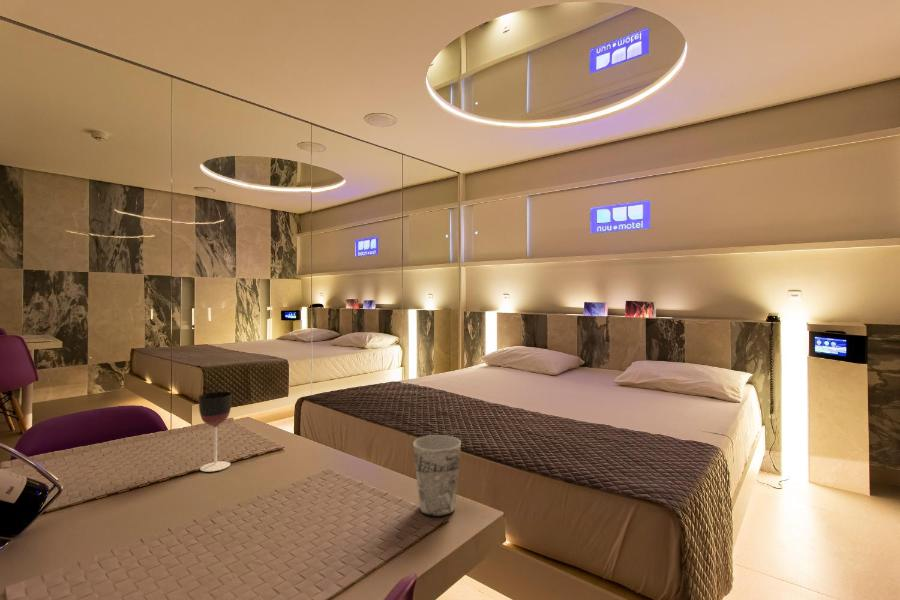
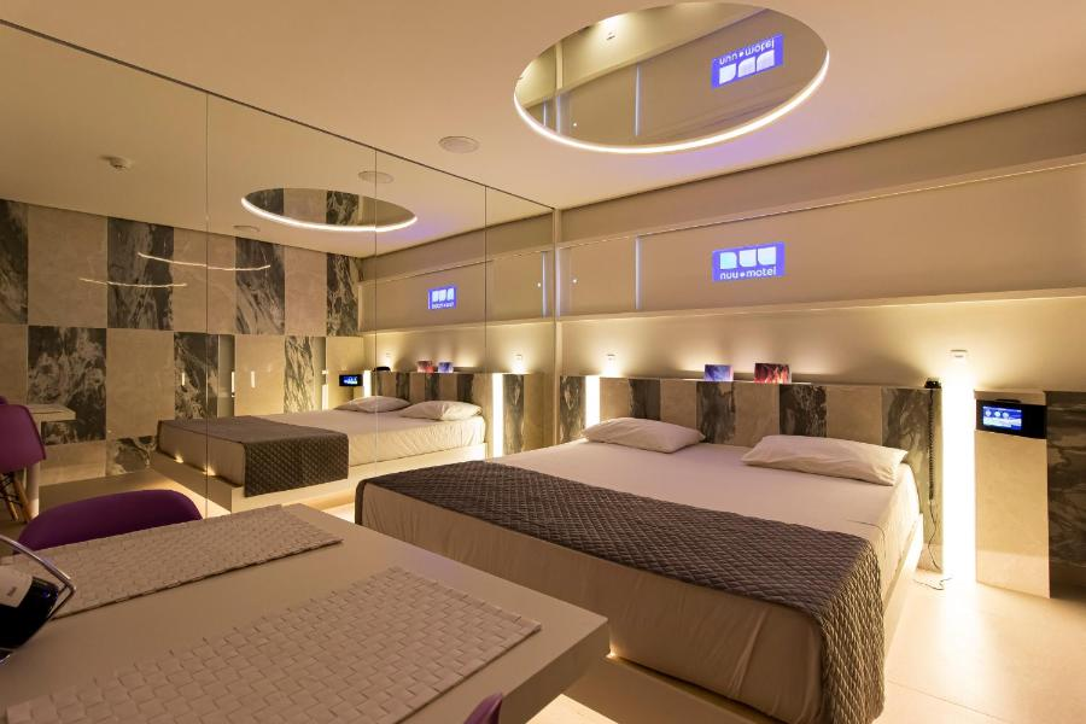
- cup (437, 475)
- wineglass (215, 430)
